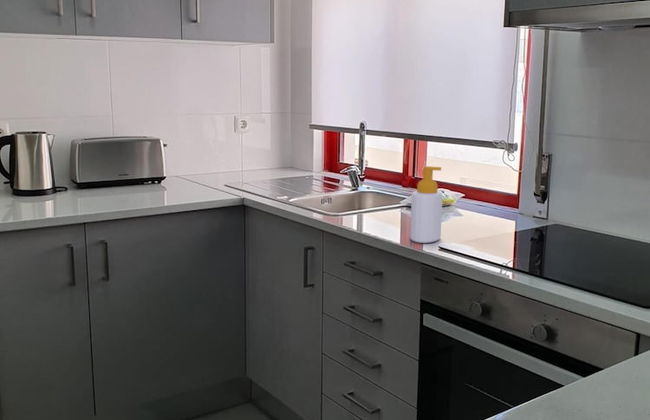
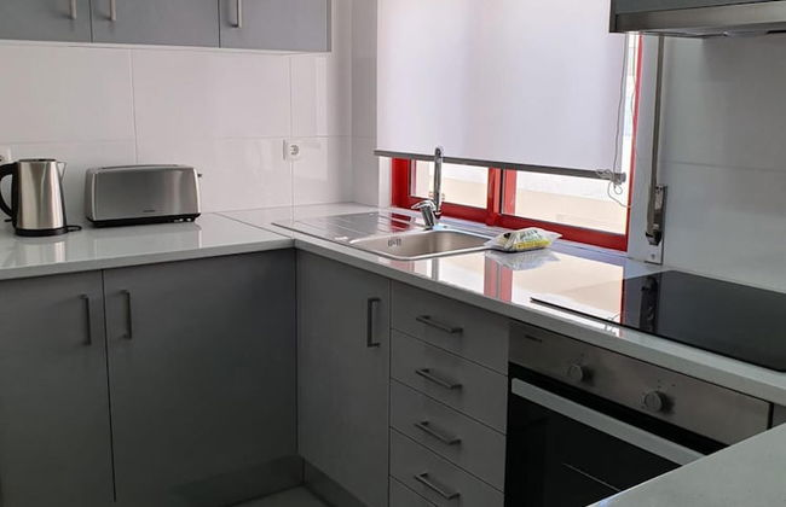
- soap bottle (426, 203)
